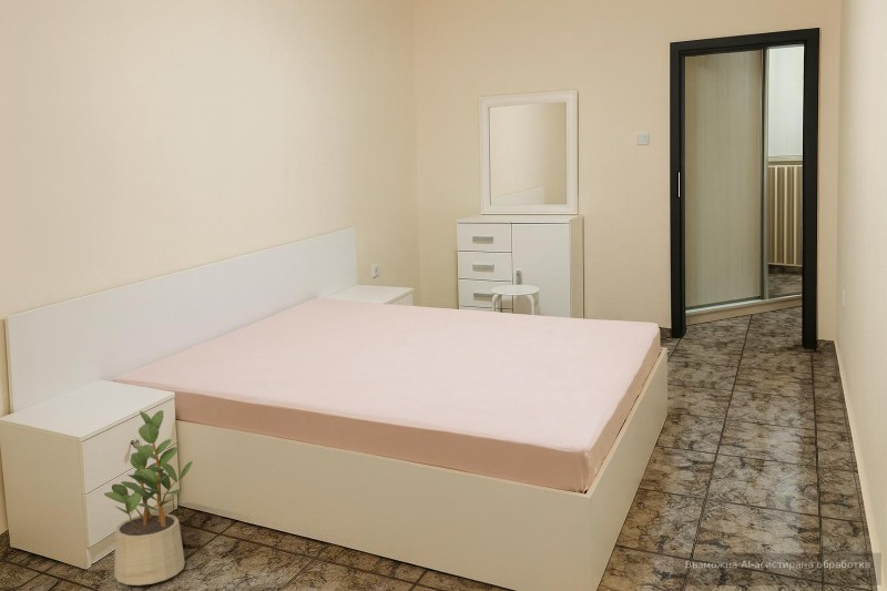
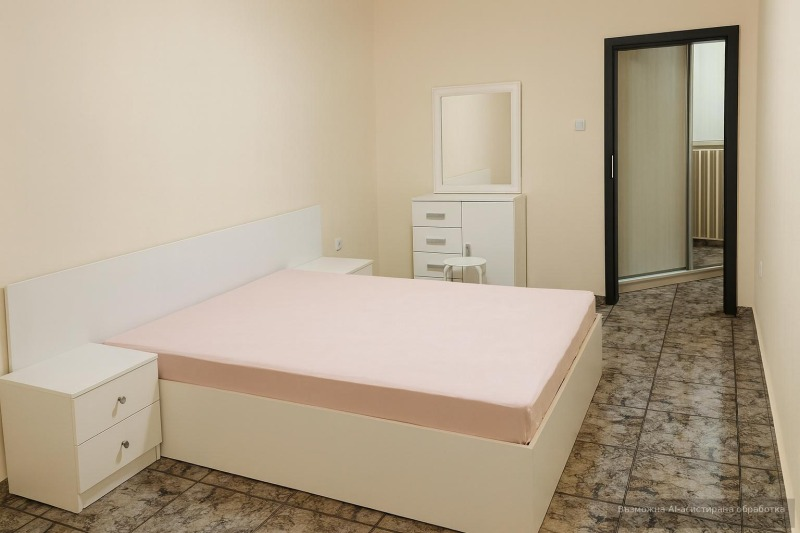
- potted plant (142, 490)
